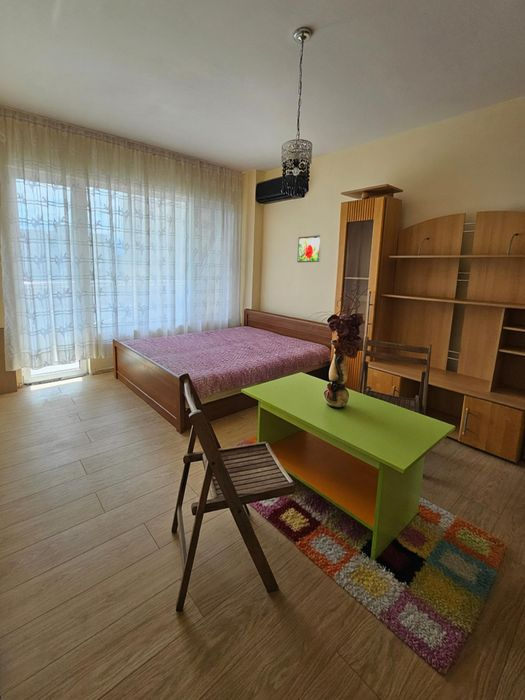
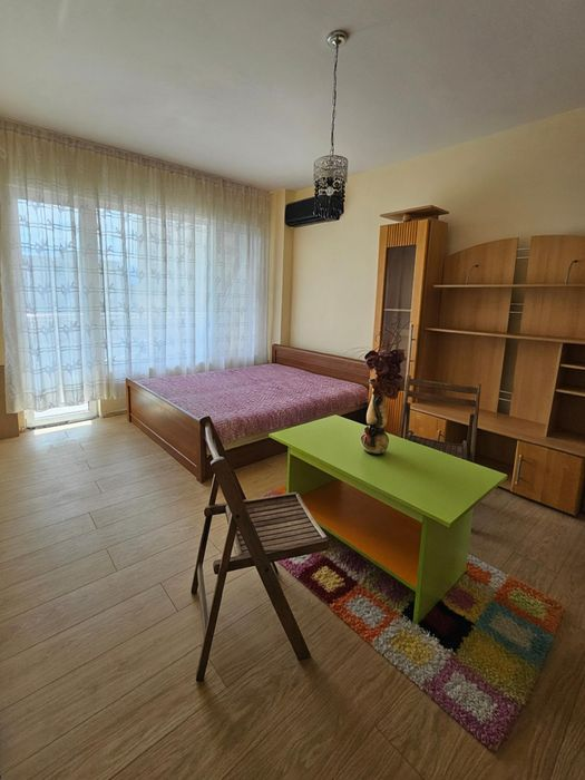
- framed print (309, 249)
